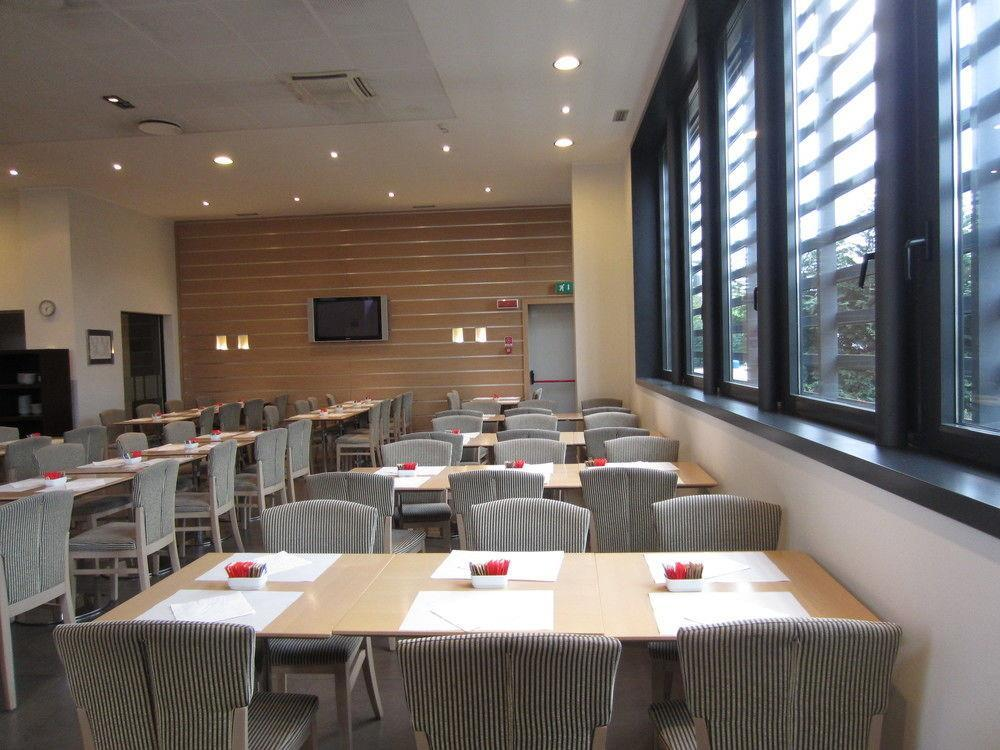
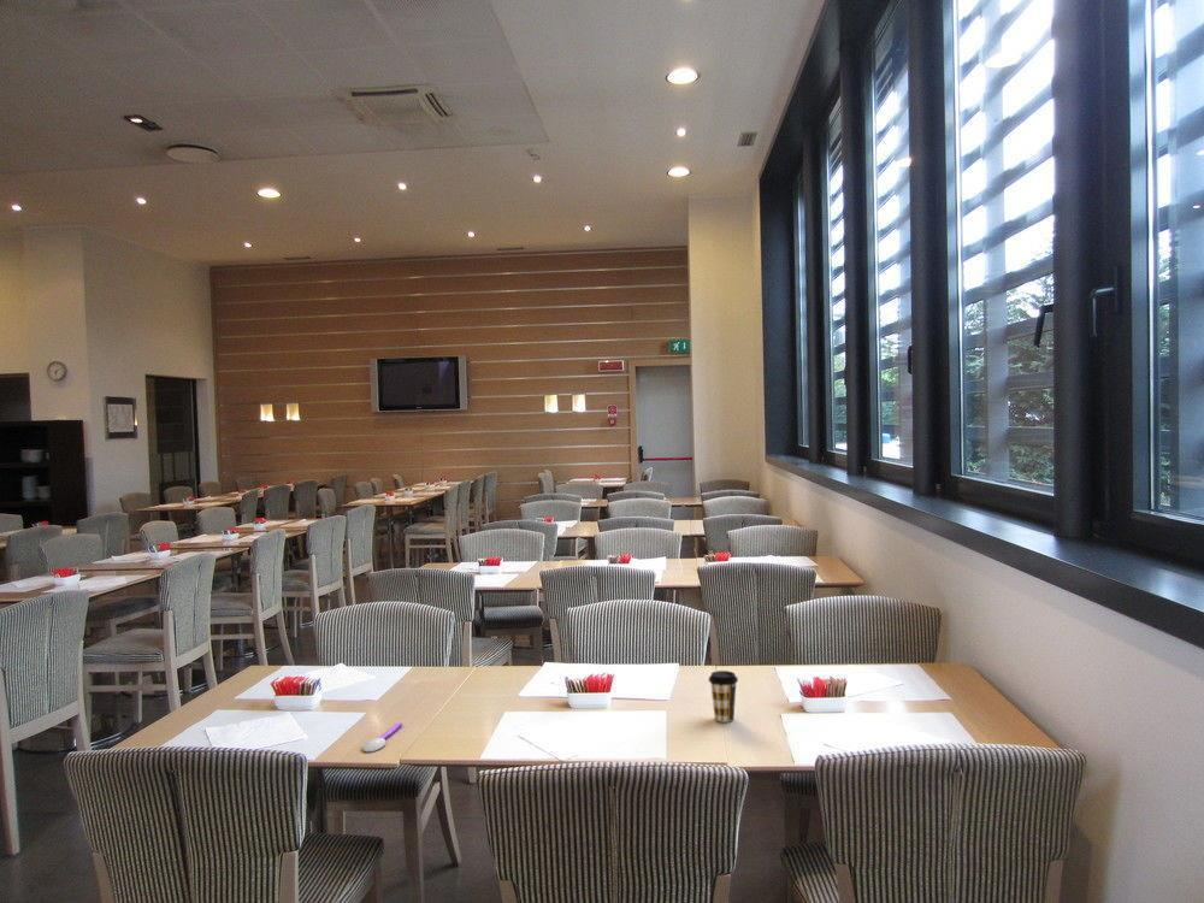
+ coffee cup (724, 696)
+ spoon (384, 736)
